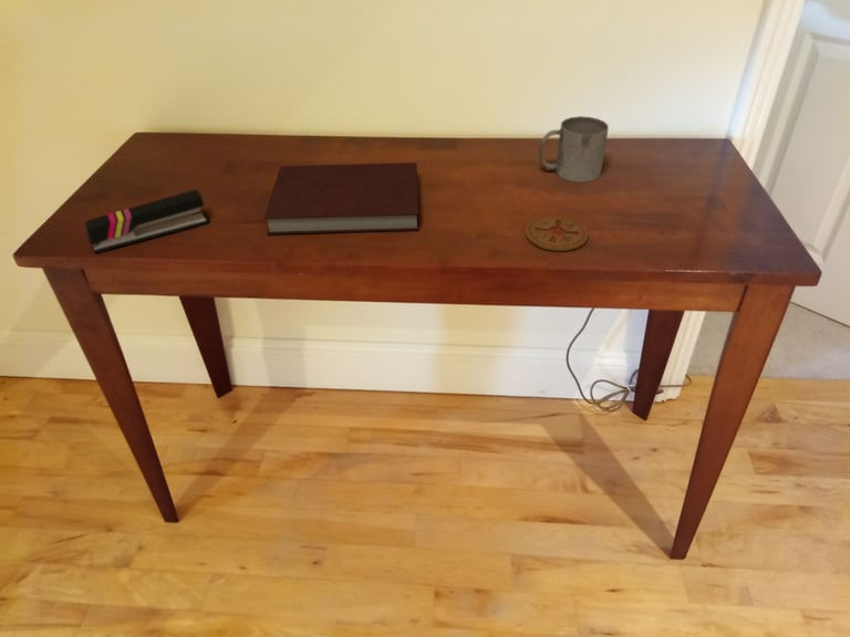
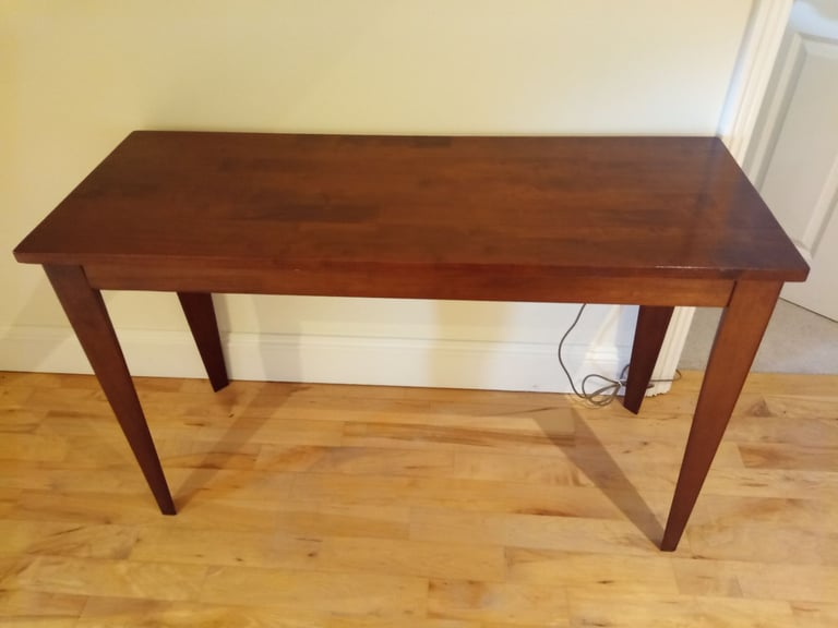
- notebook (345, 196)
- mug (571, 149)
- coaster (556, 232)
- stapler (147, 219)
